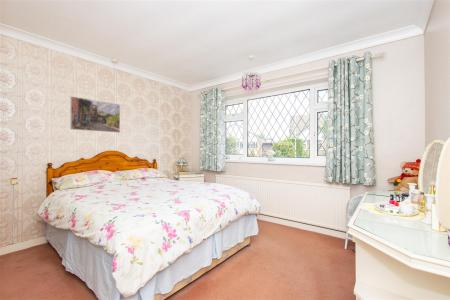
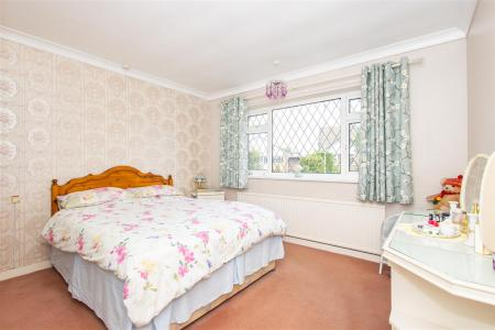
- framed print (97, 115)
